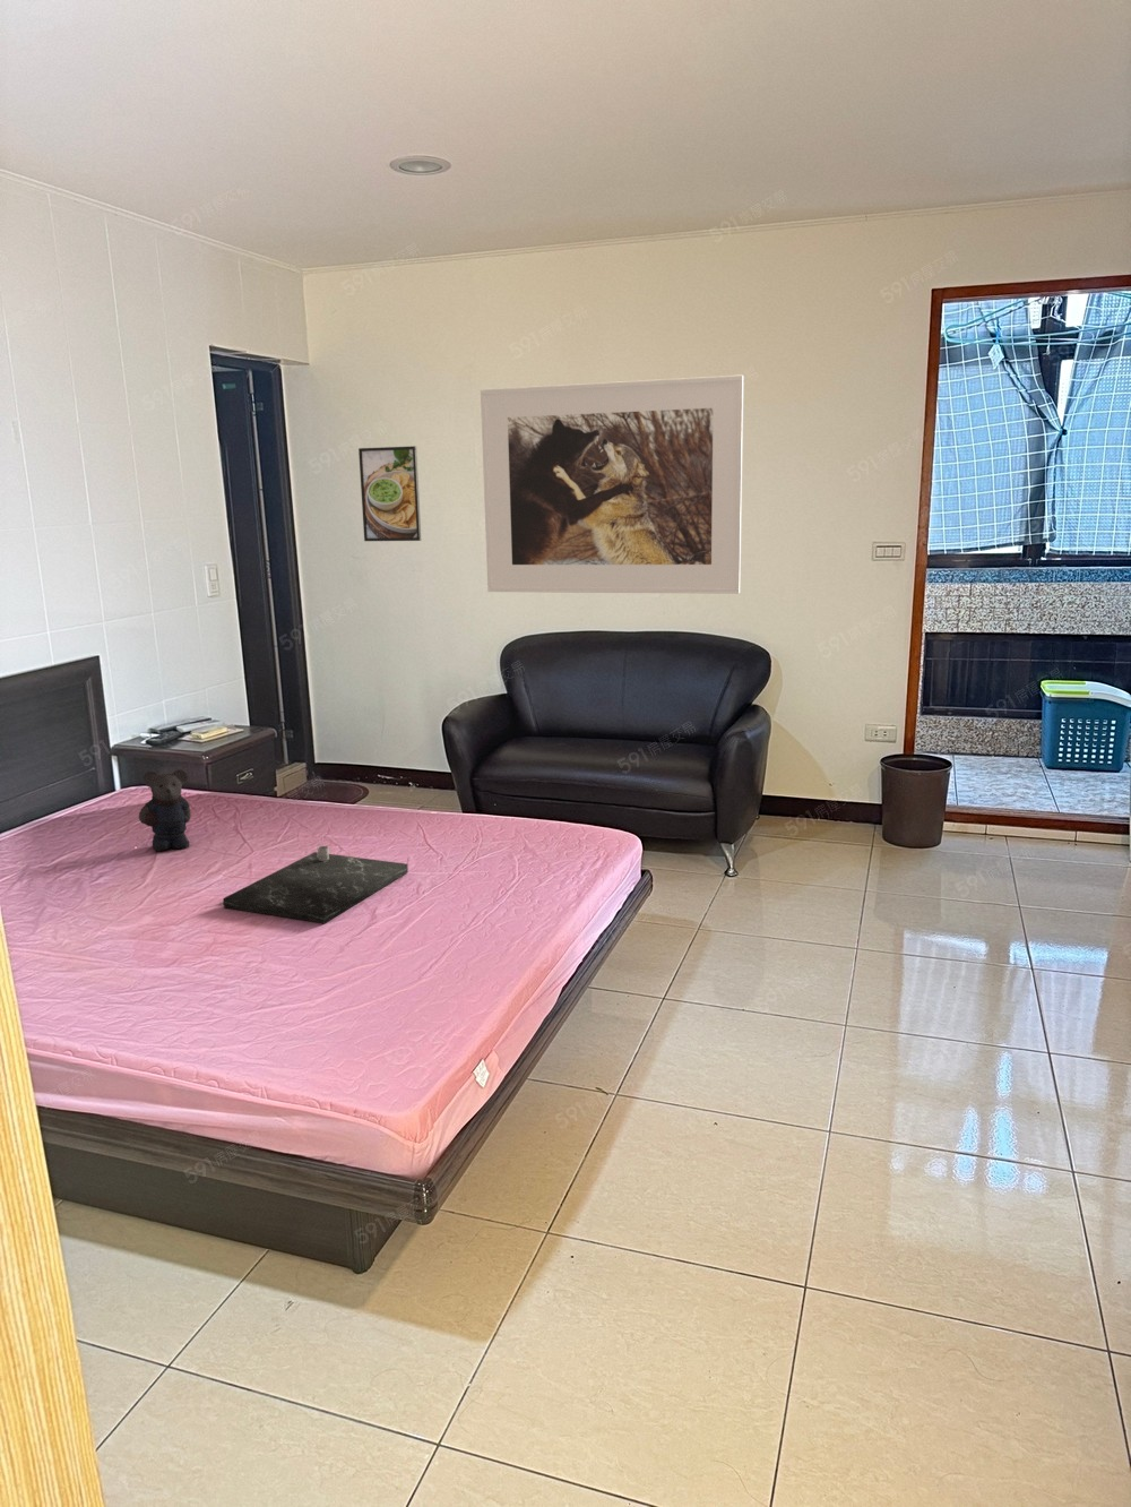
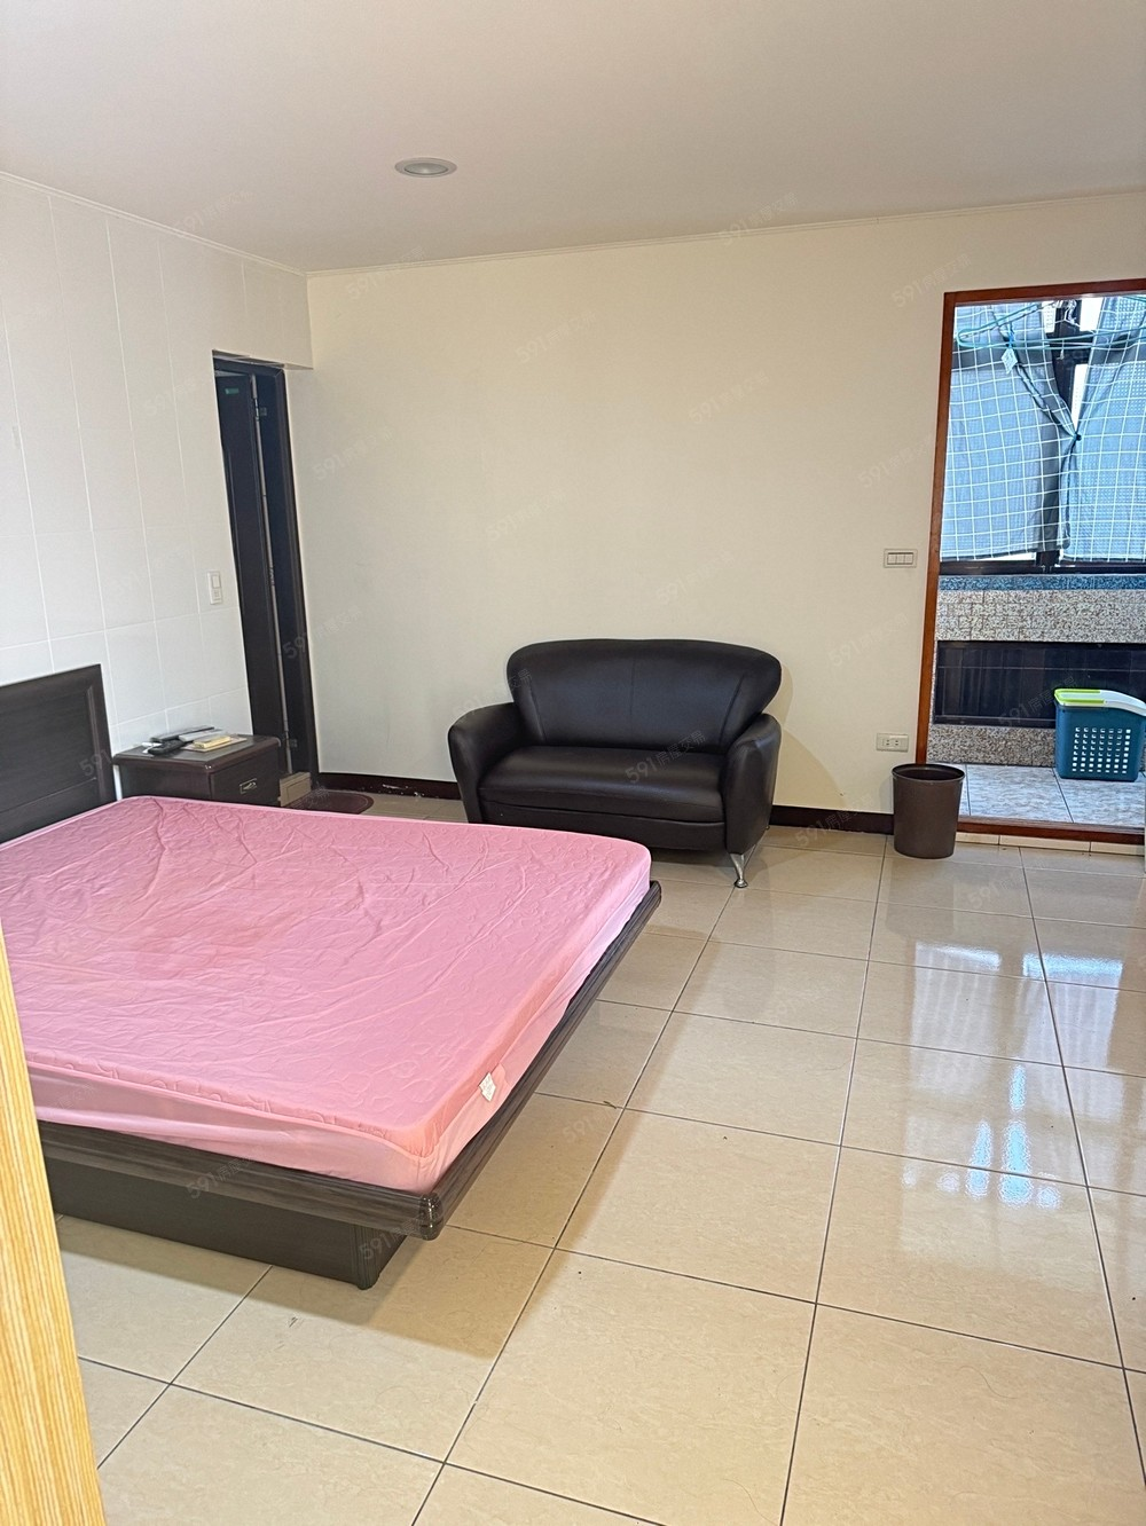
- tray (318, 878)
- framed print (388, 494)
- bear (162, 806)
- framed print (607, 490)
